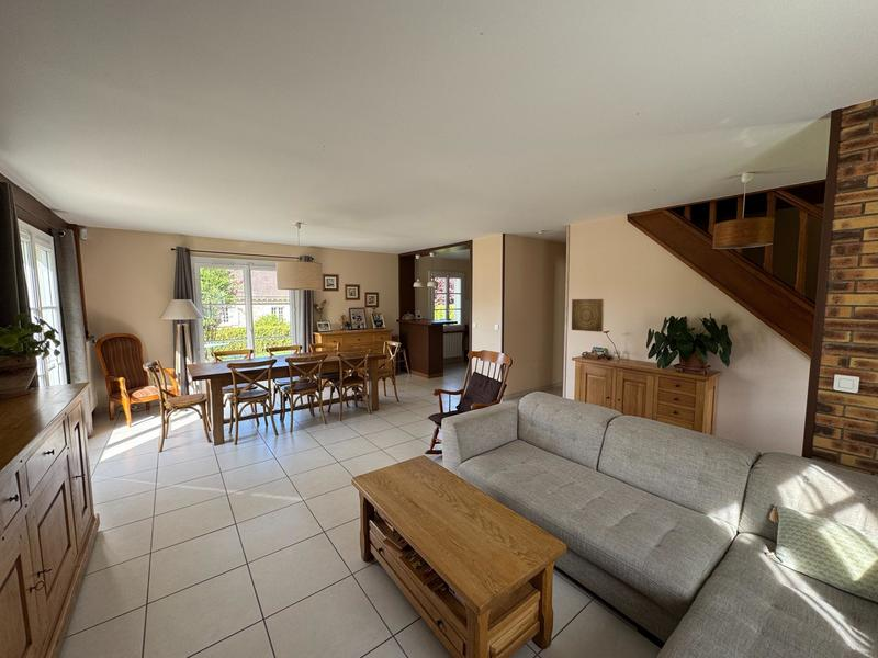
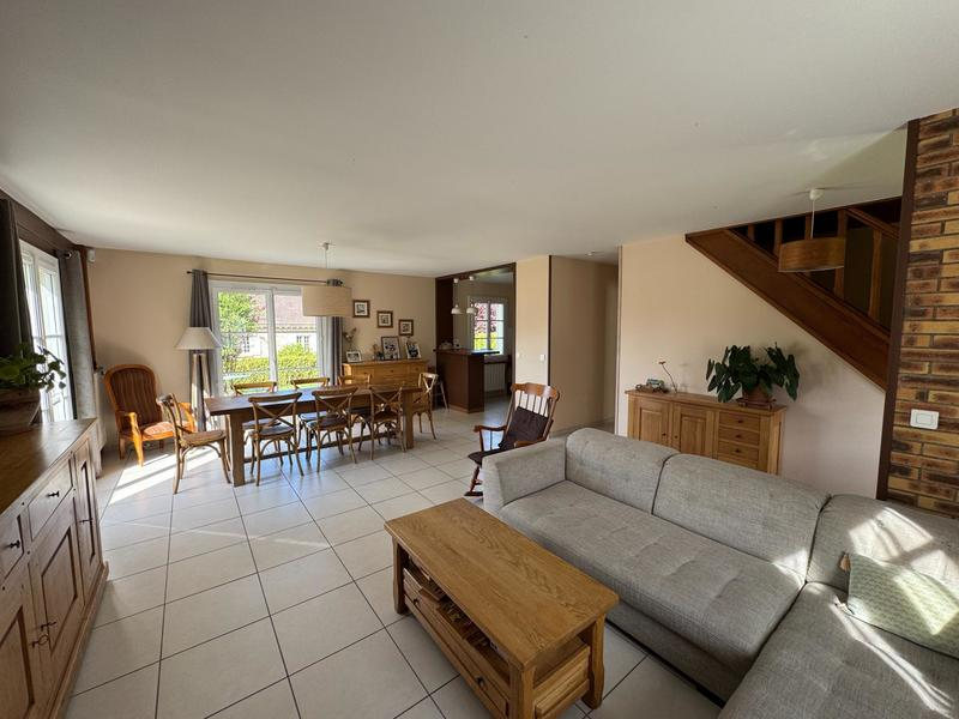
- wall art (586, 315)
